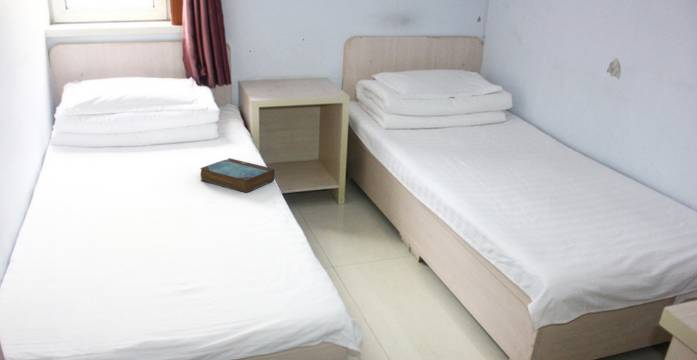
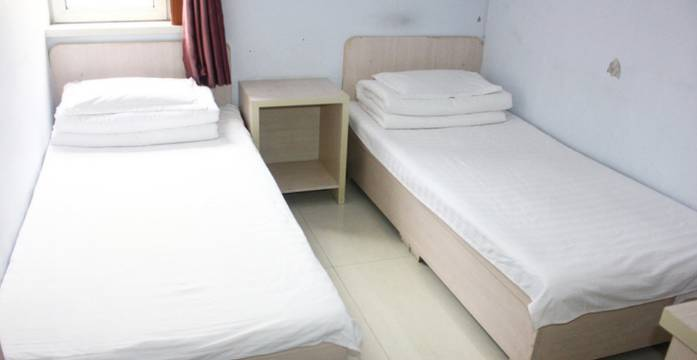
- book (237, 174)
